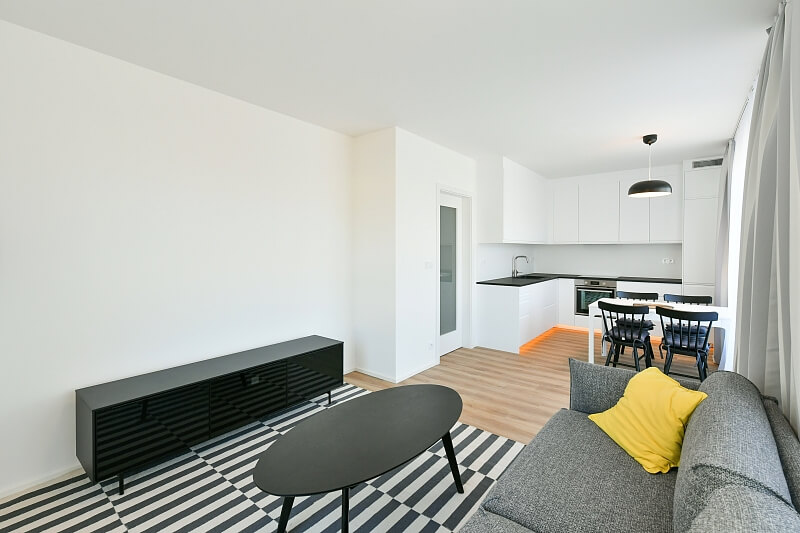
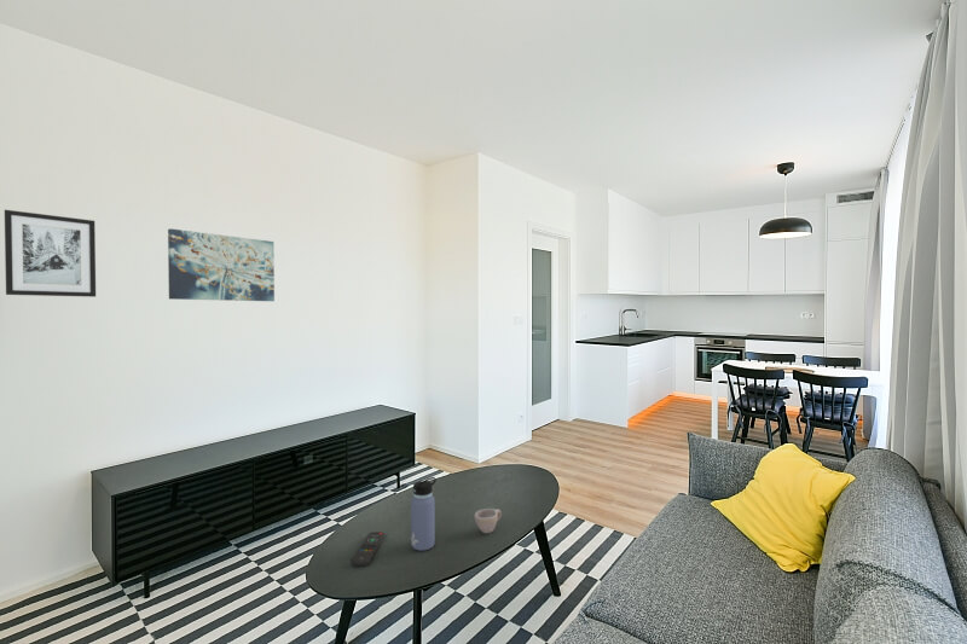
+ wall art (225, 267)
+ remote control (369, 547)
+ cup (488, 520)
+ wall art (52, 255)
+ water bottle (423, 510)
